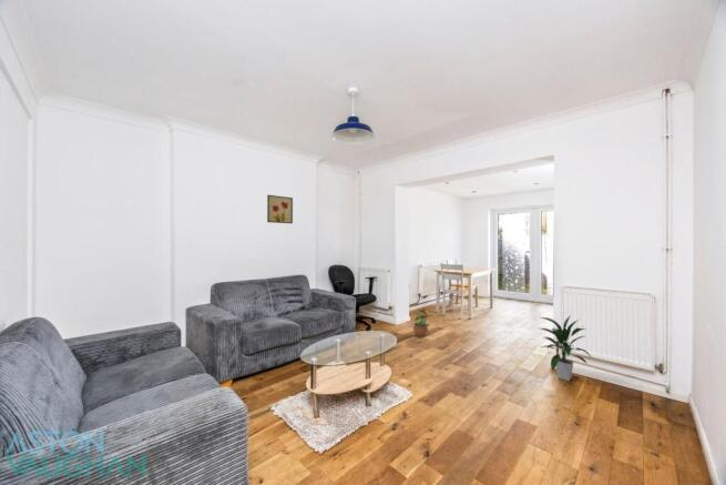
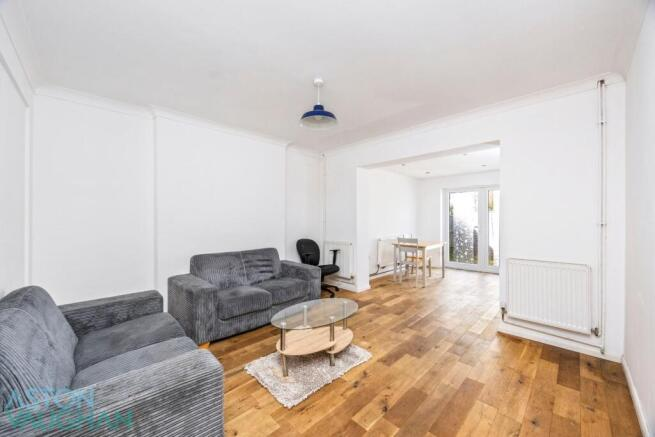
- wall art (279, 209)
- indoor plant (562, 346)
- potted plant (421, 321)
